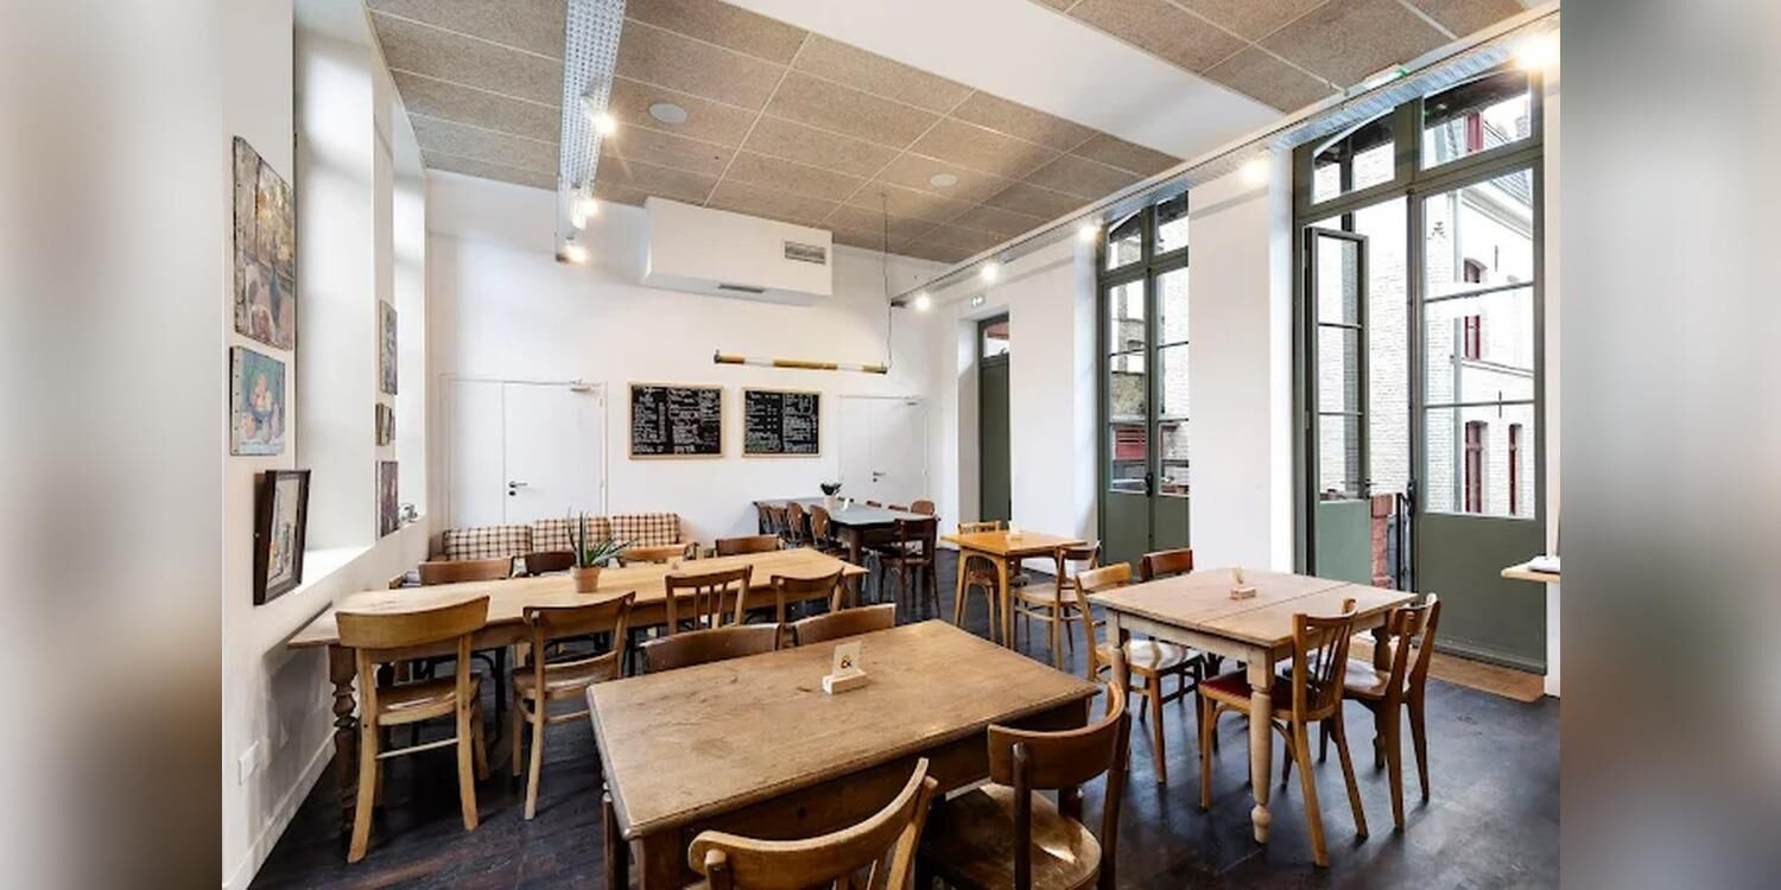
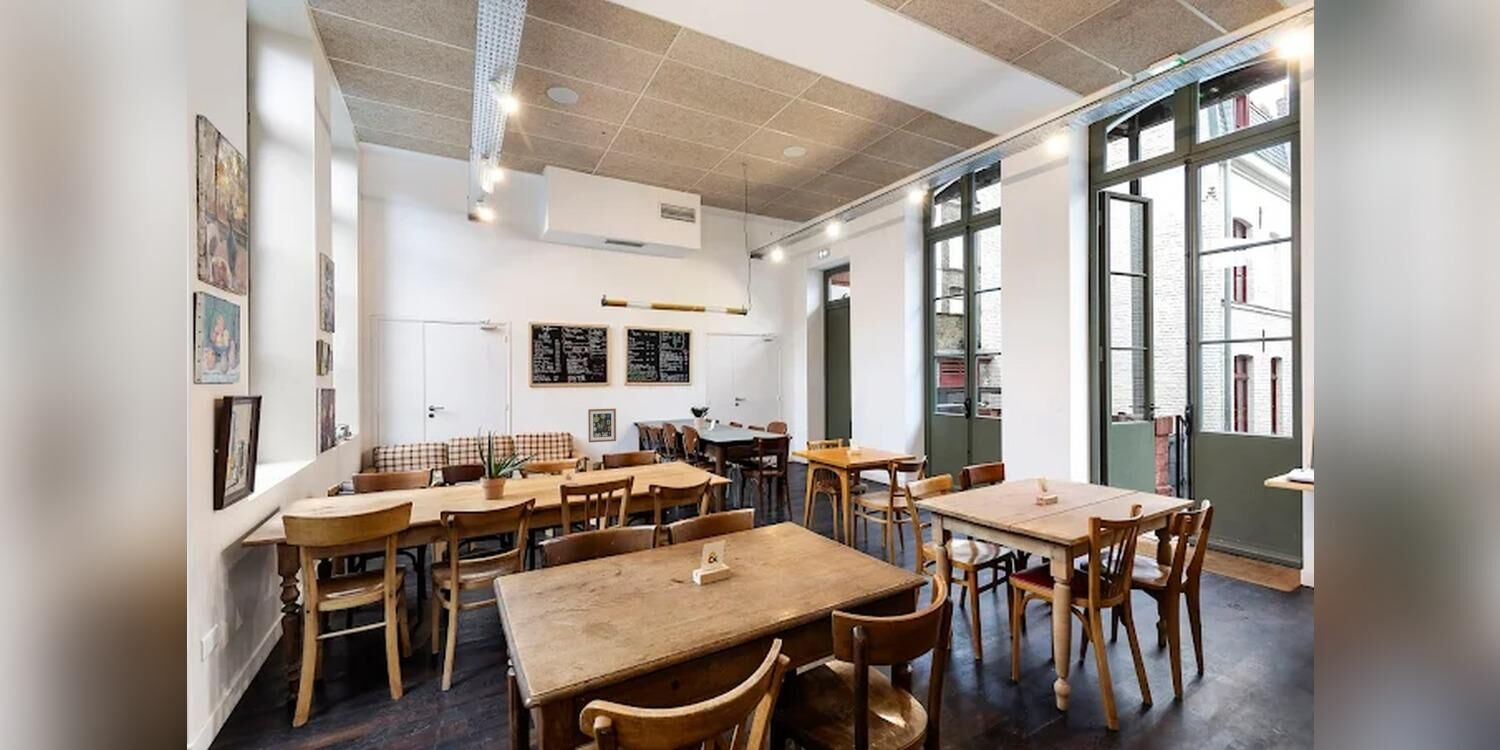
+ wall art (602, 425)
